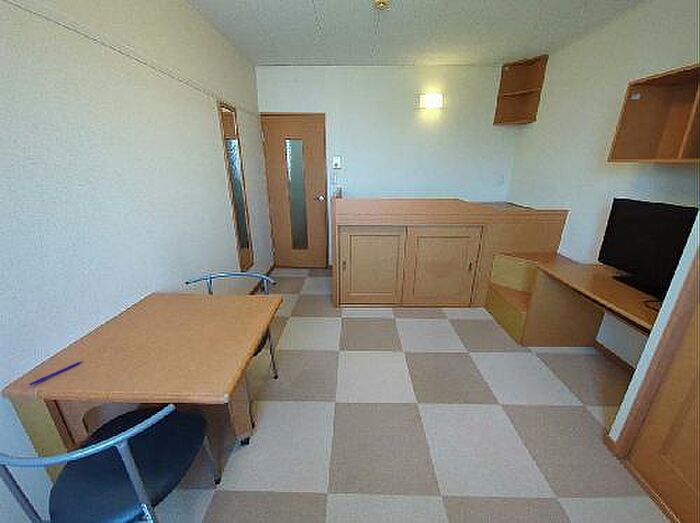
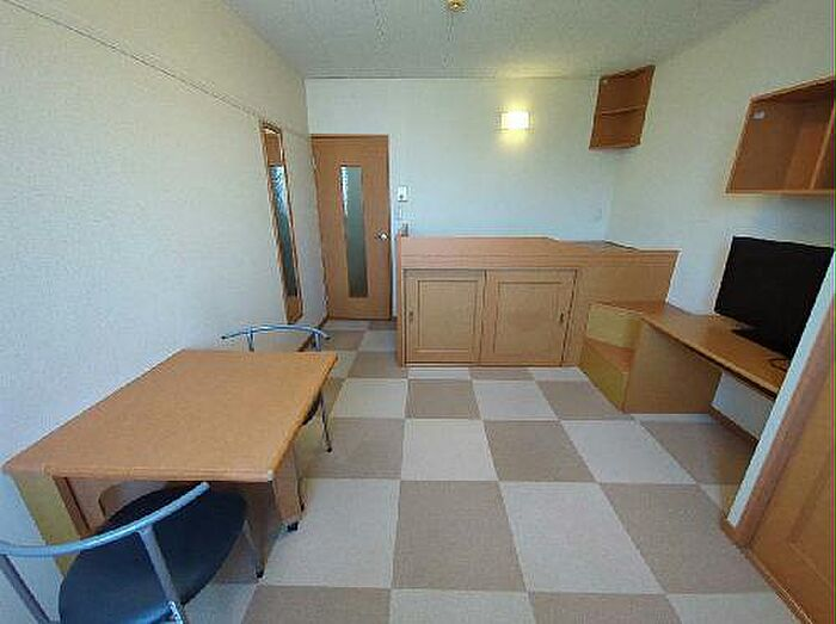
- pen (58, 372)
